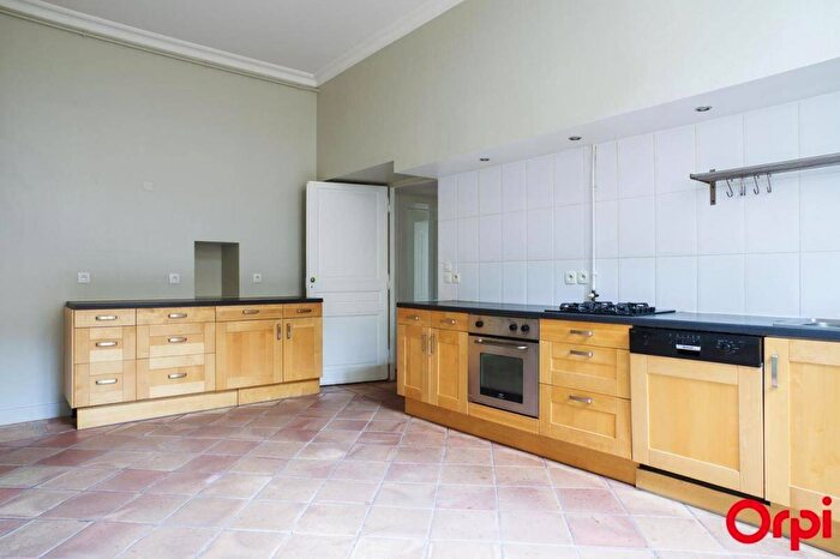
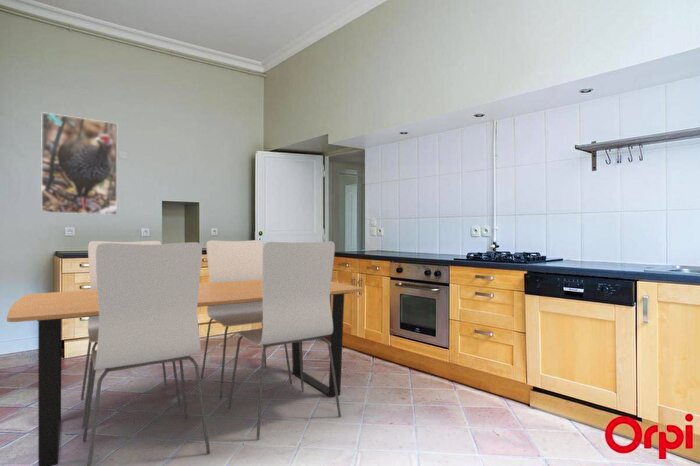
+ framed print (80, 165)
+ dining table (208, 325)
